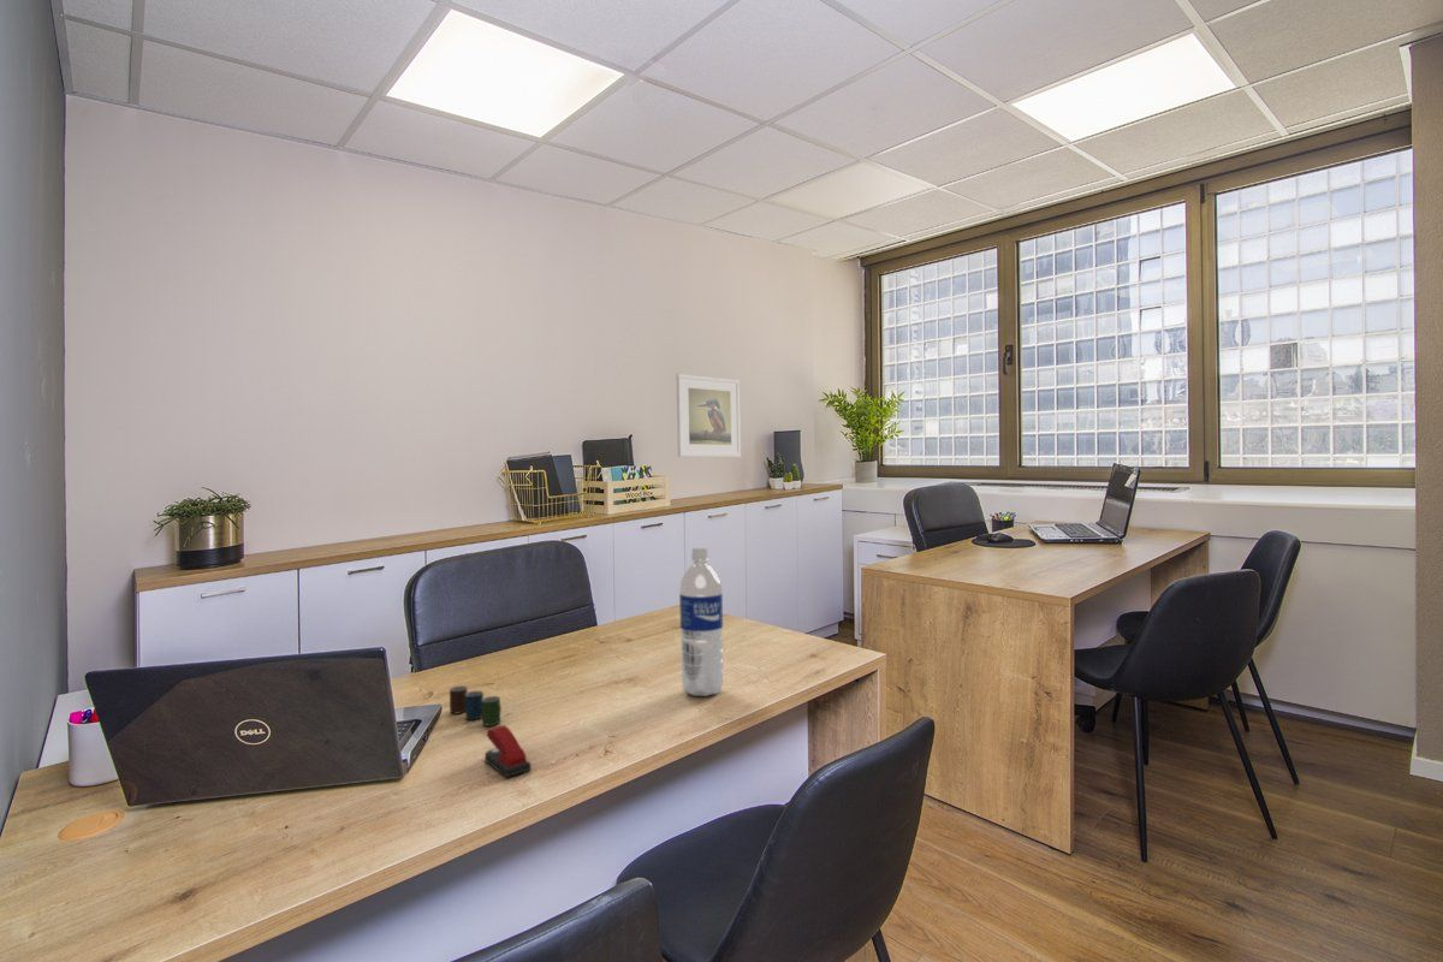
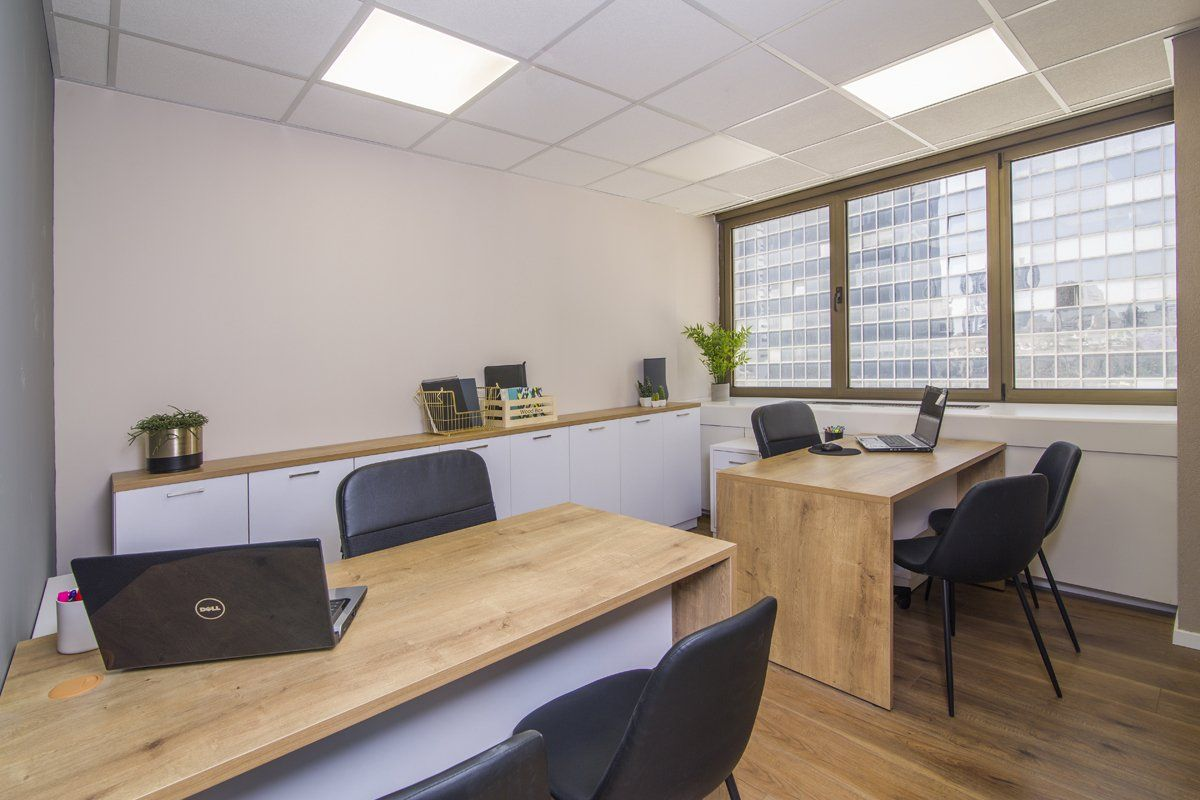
- stapler (505, 747)
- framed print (709, 416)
- cup (476, 697)
- water bottle (701, 619)
